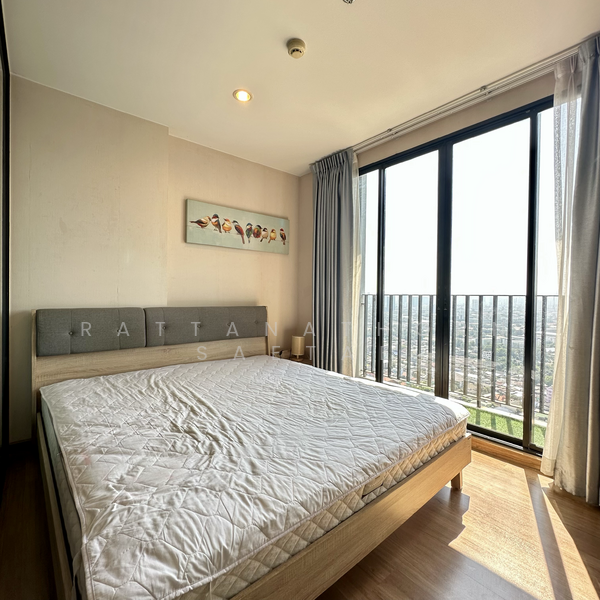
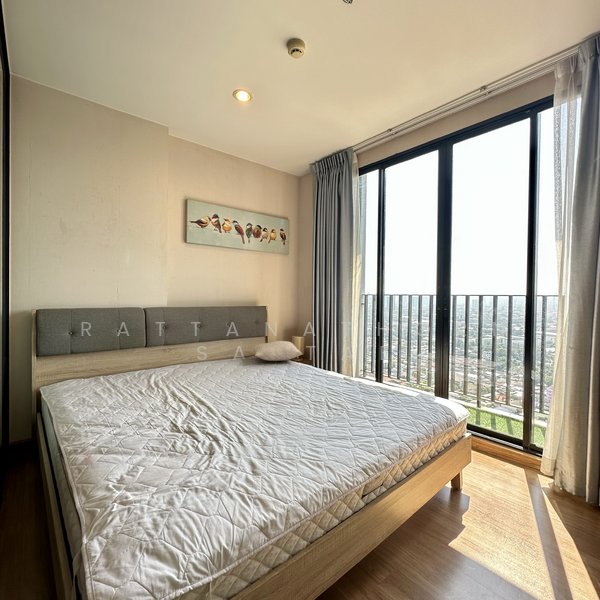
+ pillow (275, 350)
